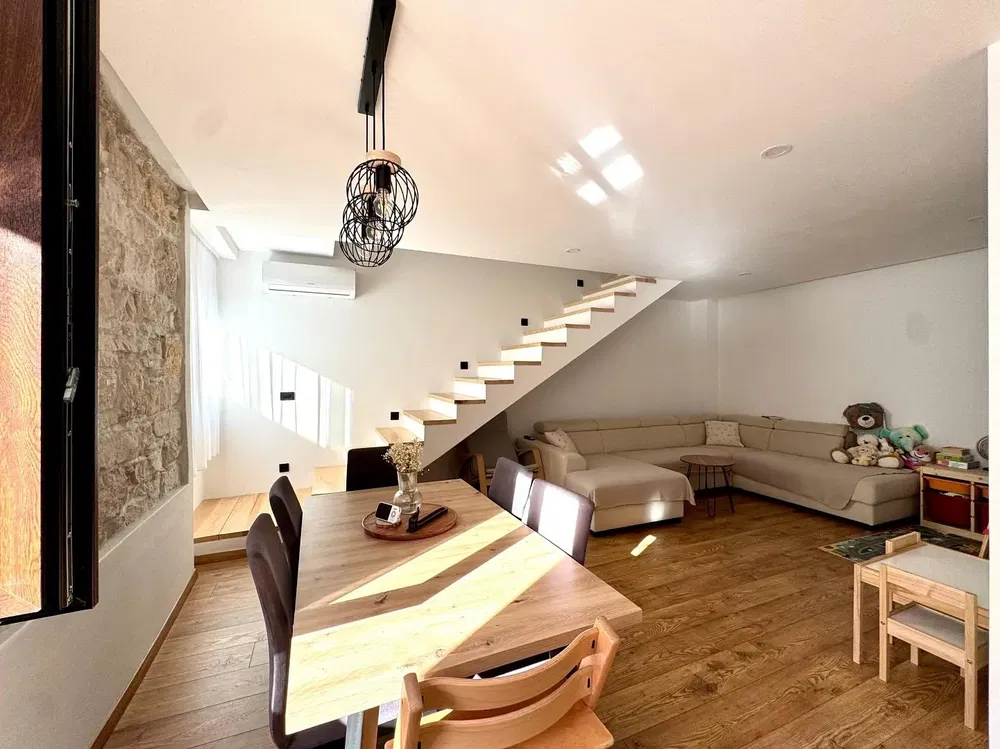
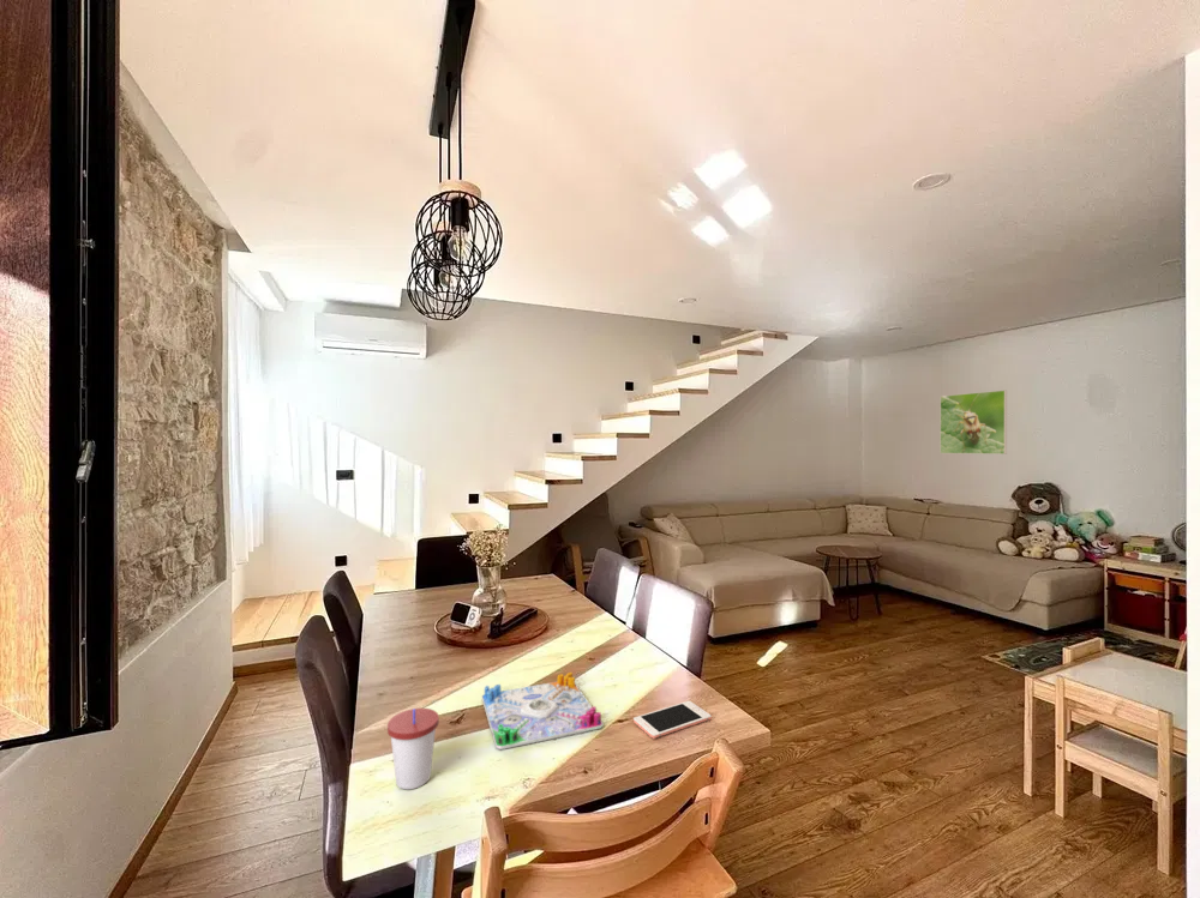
+ board game (539, 705)
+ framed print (971, 423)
+ cell phone (672, 718)
+ cup (413, 742)
